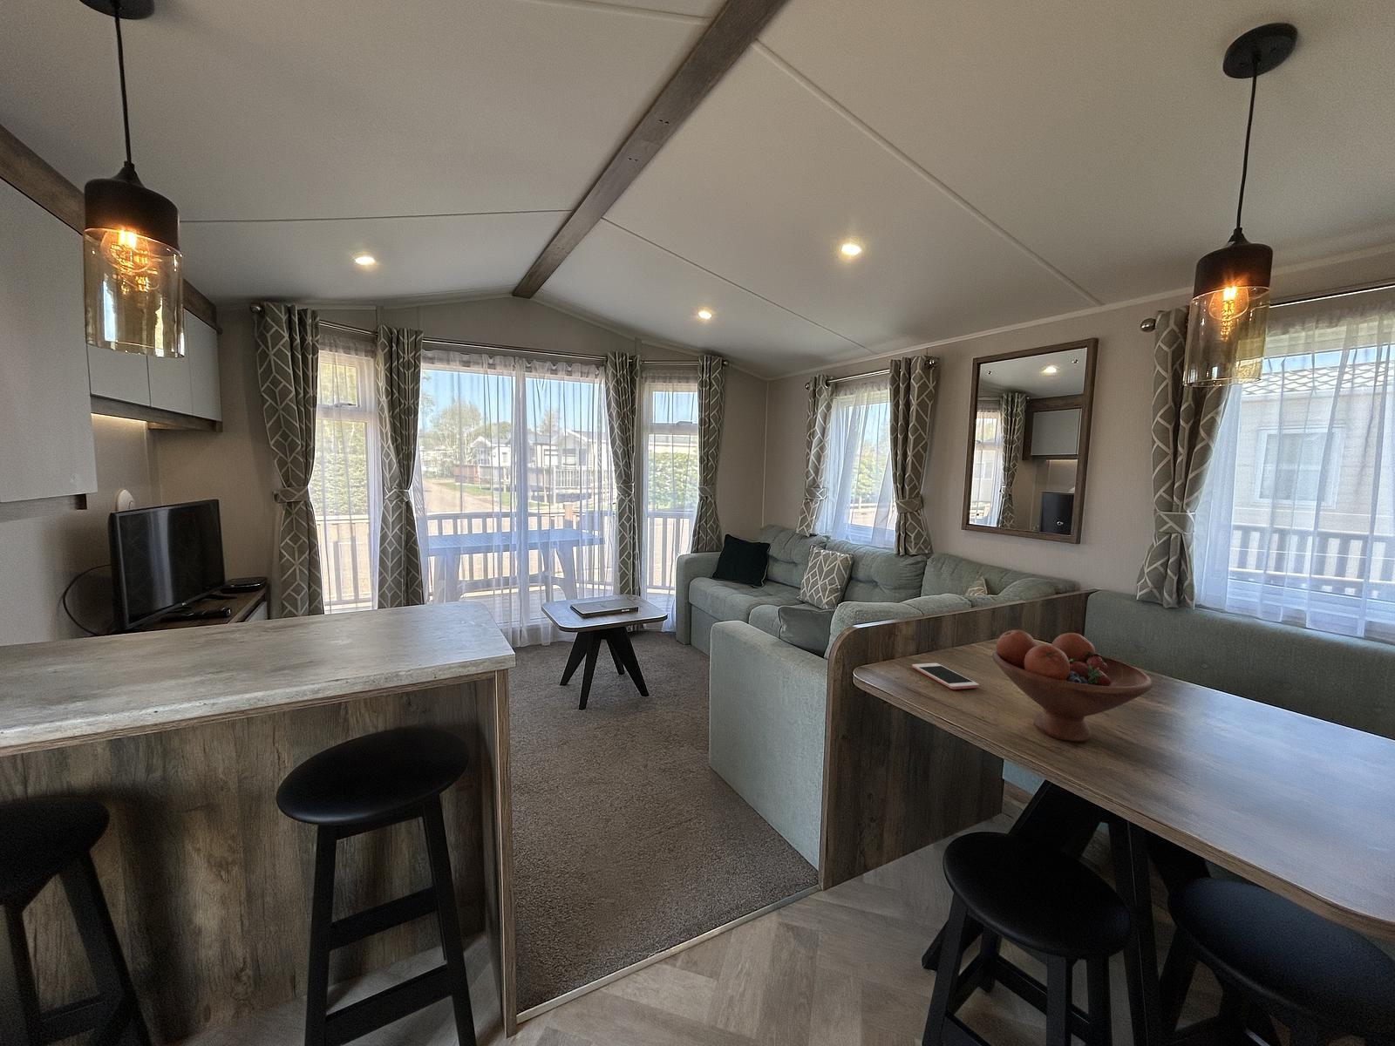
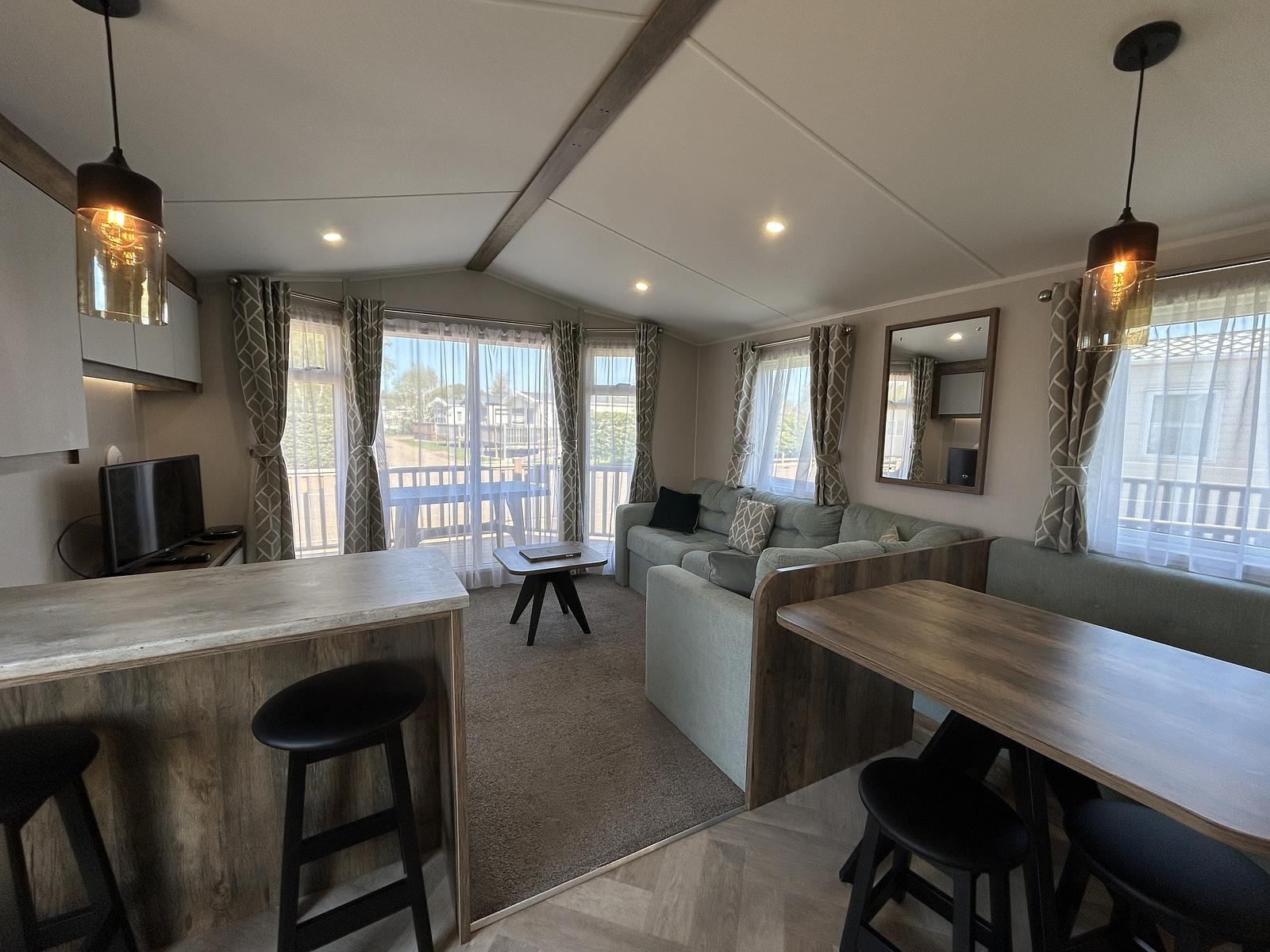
- fruit bowl (1065, 685)
- cell phone (944, 675)
